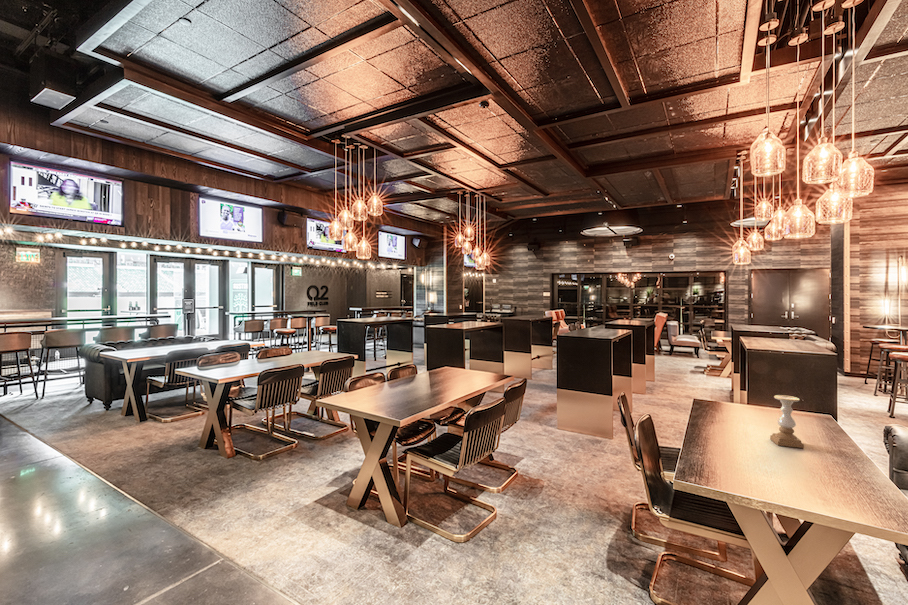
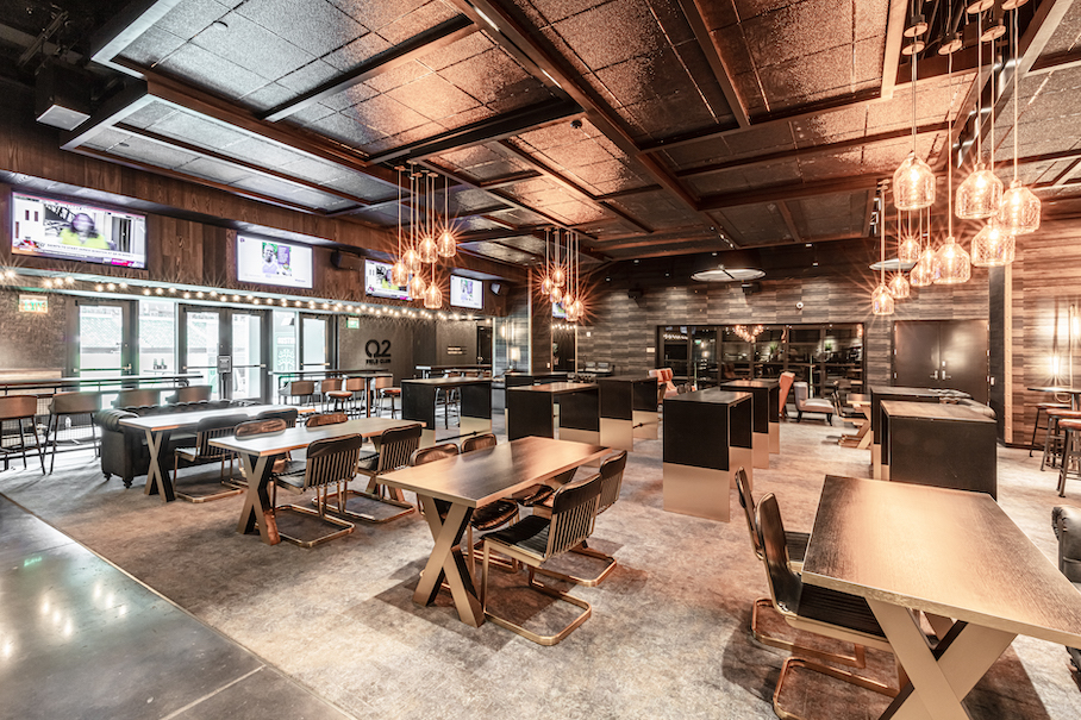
- candle holder (786, 420)
